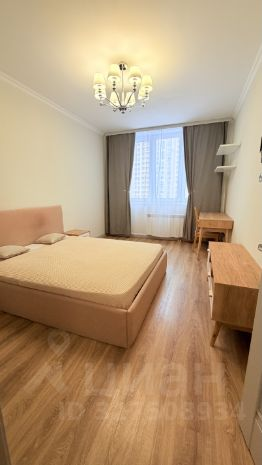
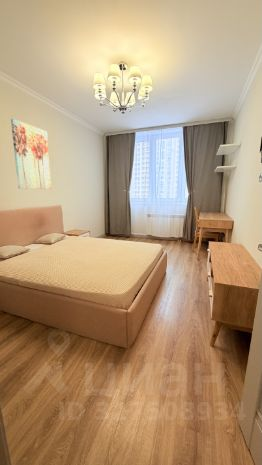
+ wall art (33, 158)
